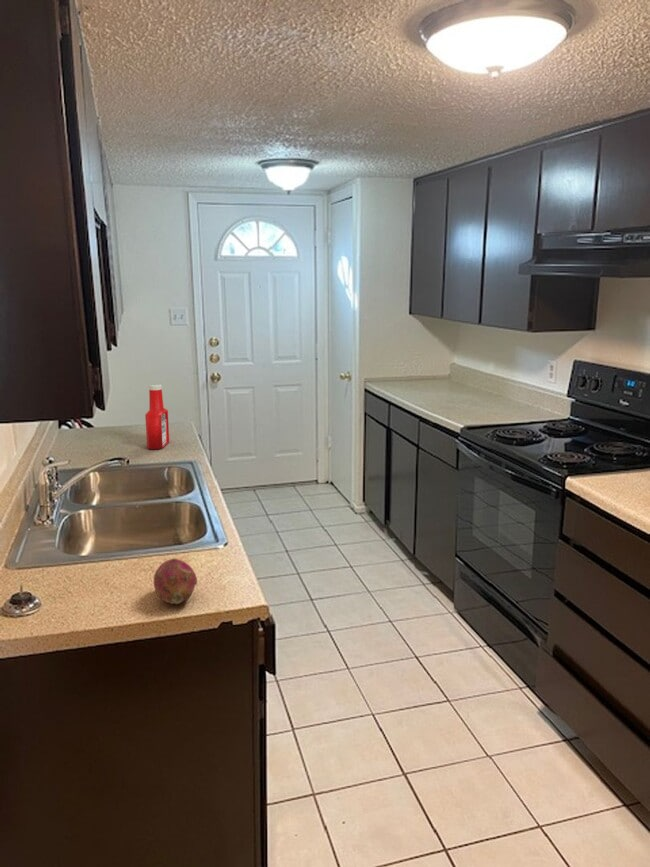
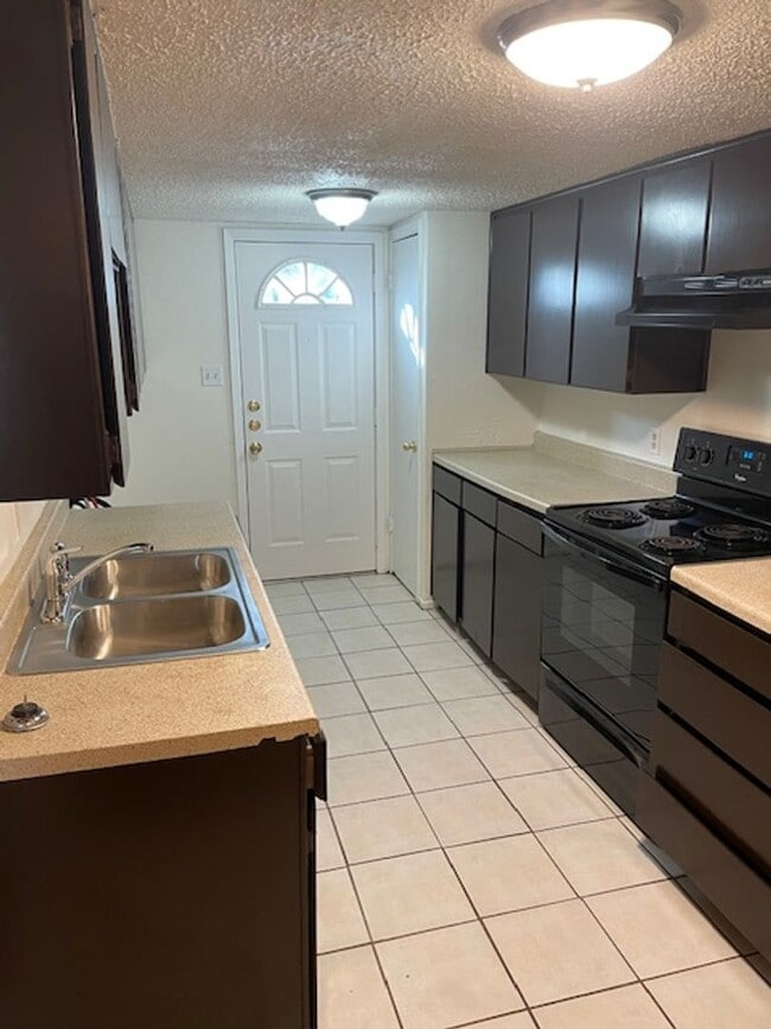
- soap bottle (156, 415)
- fruit (175, 578)
